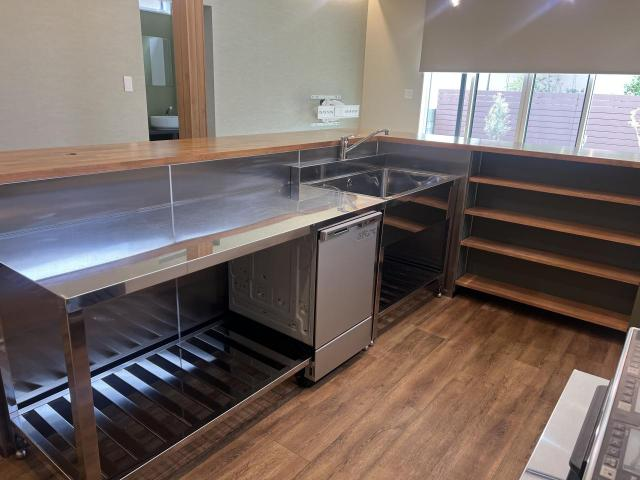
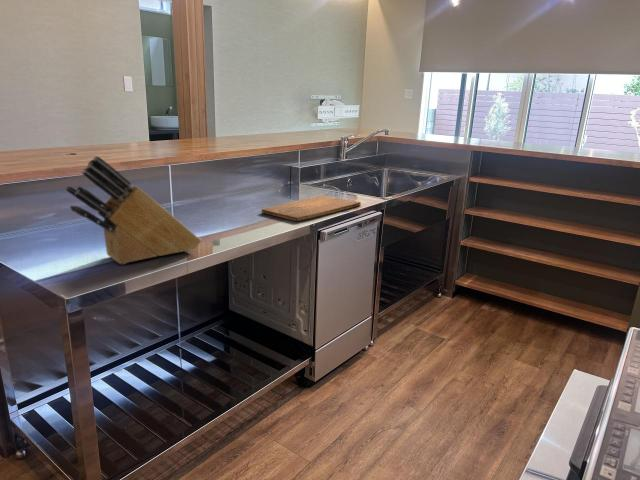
+ cutting board (312, 207)
+ knife block (136, 205)
